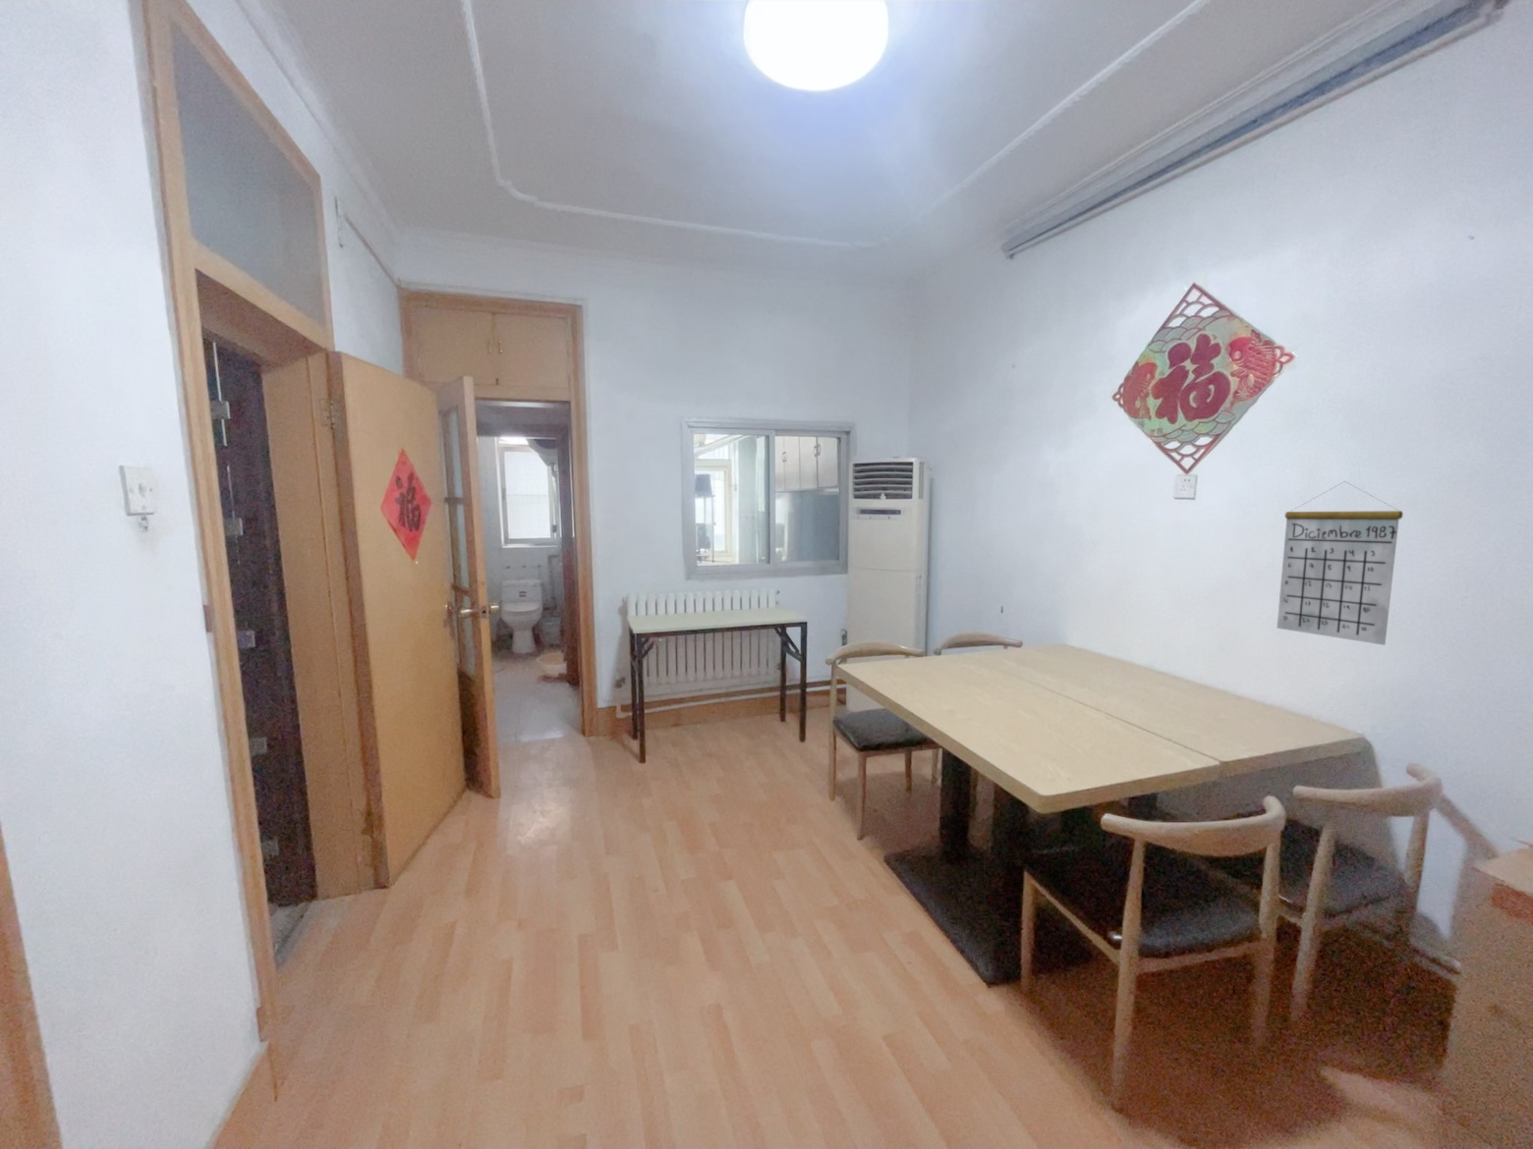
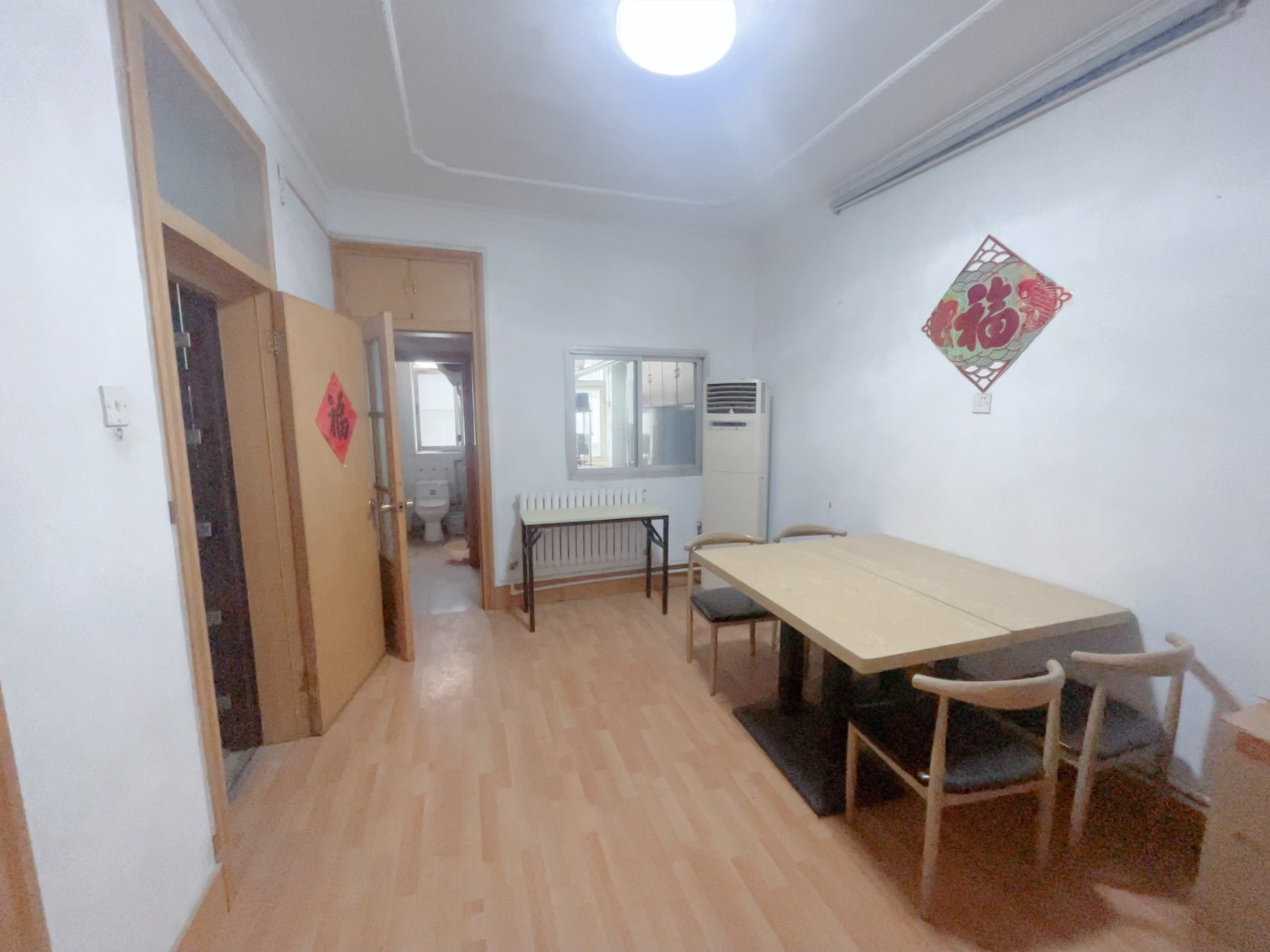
- calendar (1335, 559)
